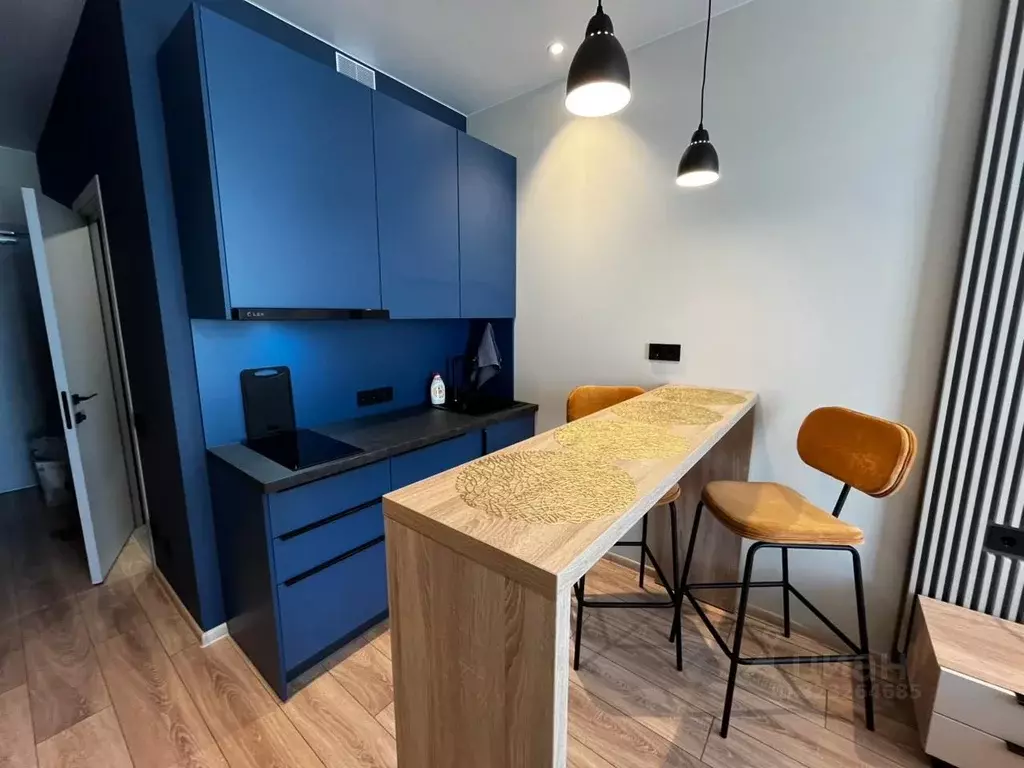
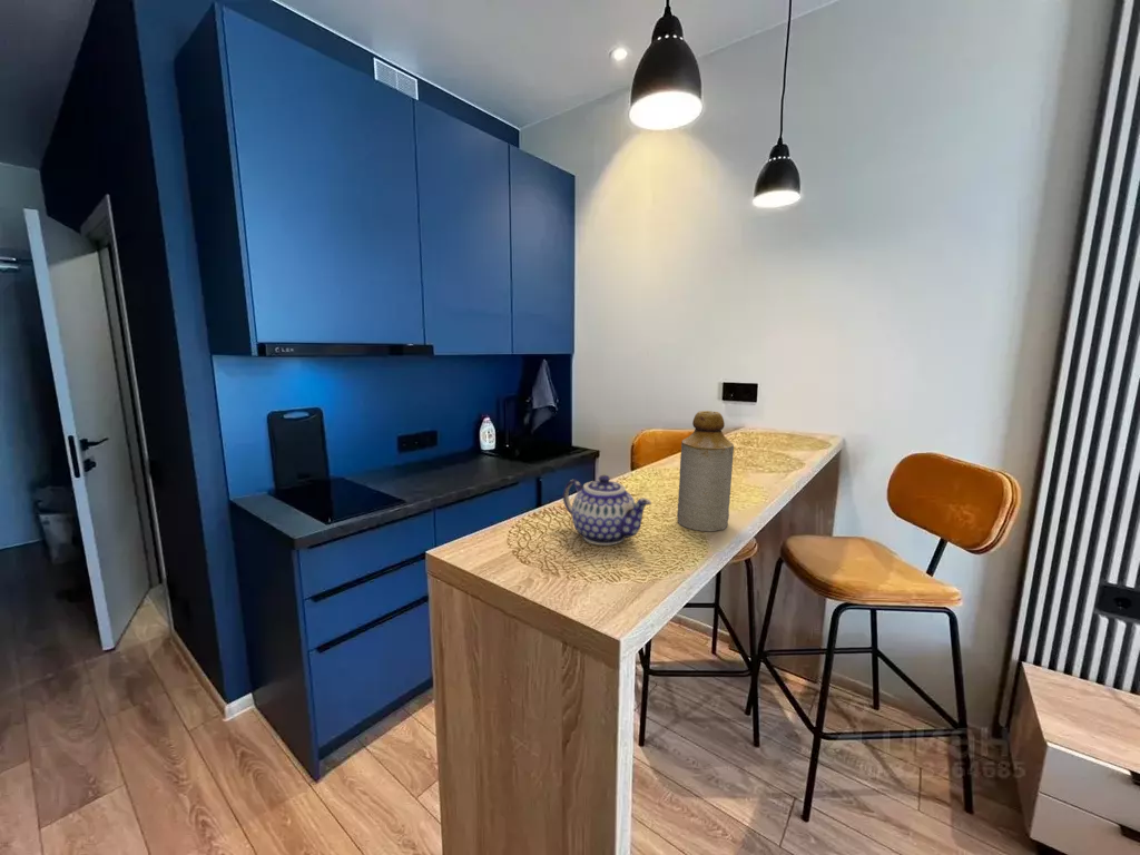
+ bottle (705, 468)
+ teapot (603, 505)
